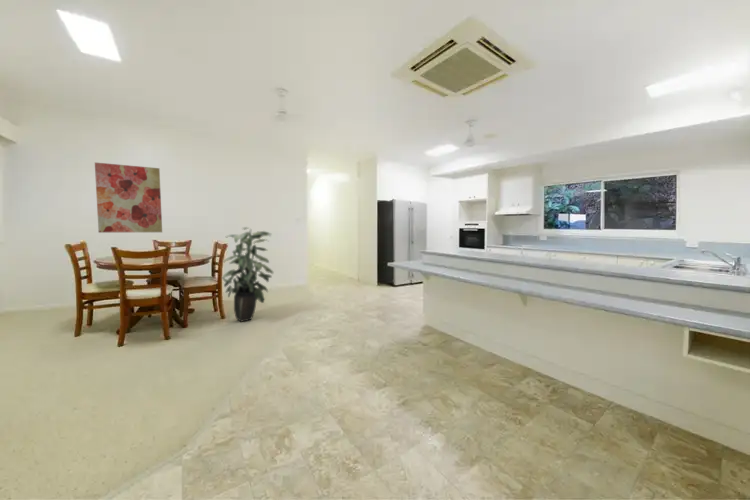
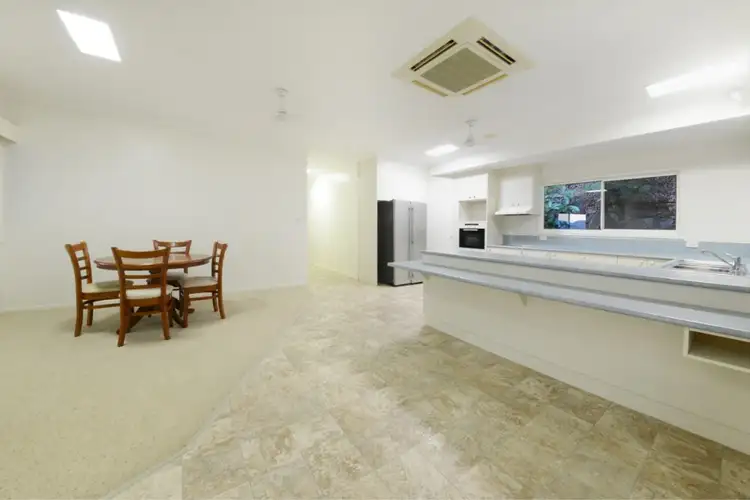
- indoor plant (248, 273)
- wall art (130, 199)
